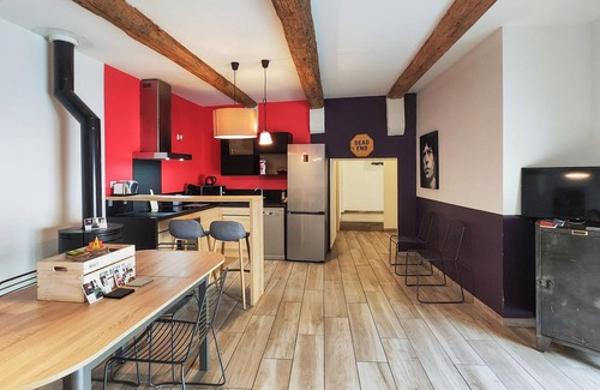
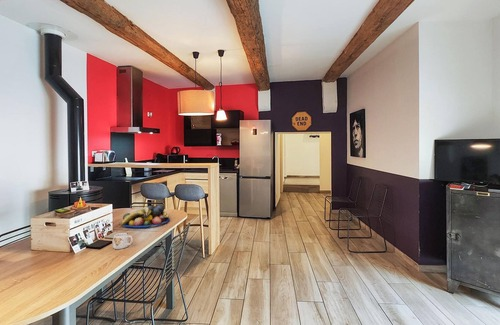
+ fruit bowl (146, 214)
+ mug (123, 240)
